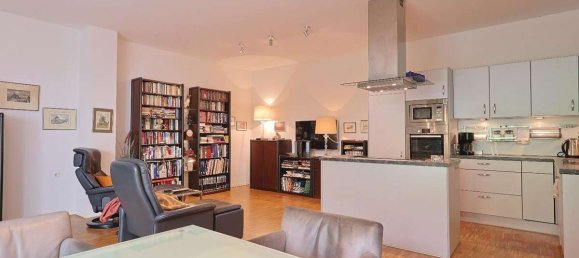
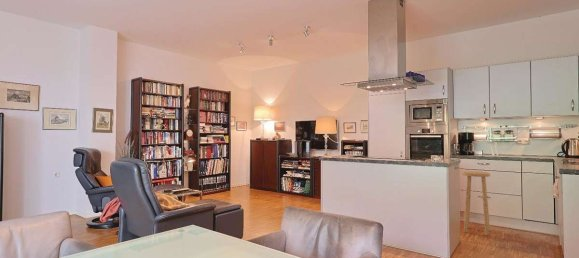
+ stool (469, 201)
